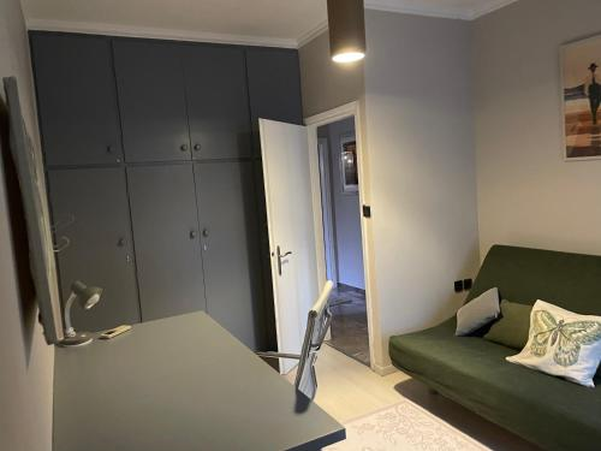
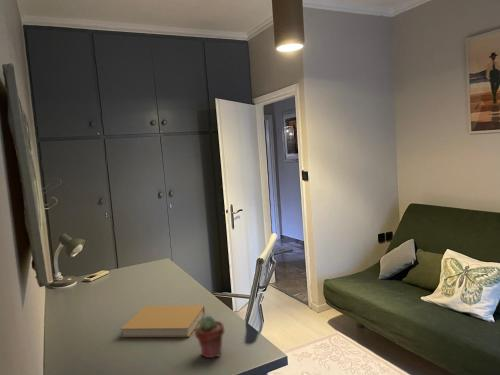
+ book (165, 320)
+ potted succulent (209, 334)
